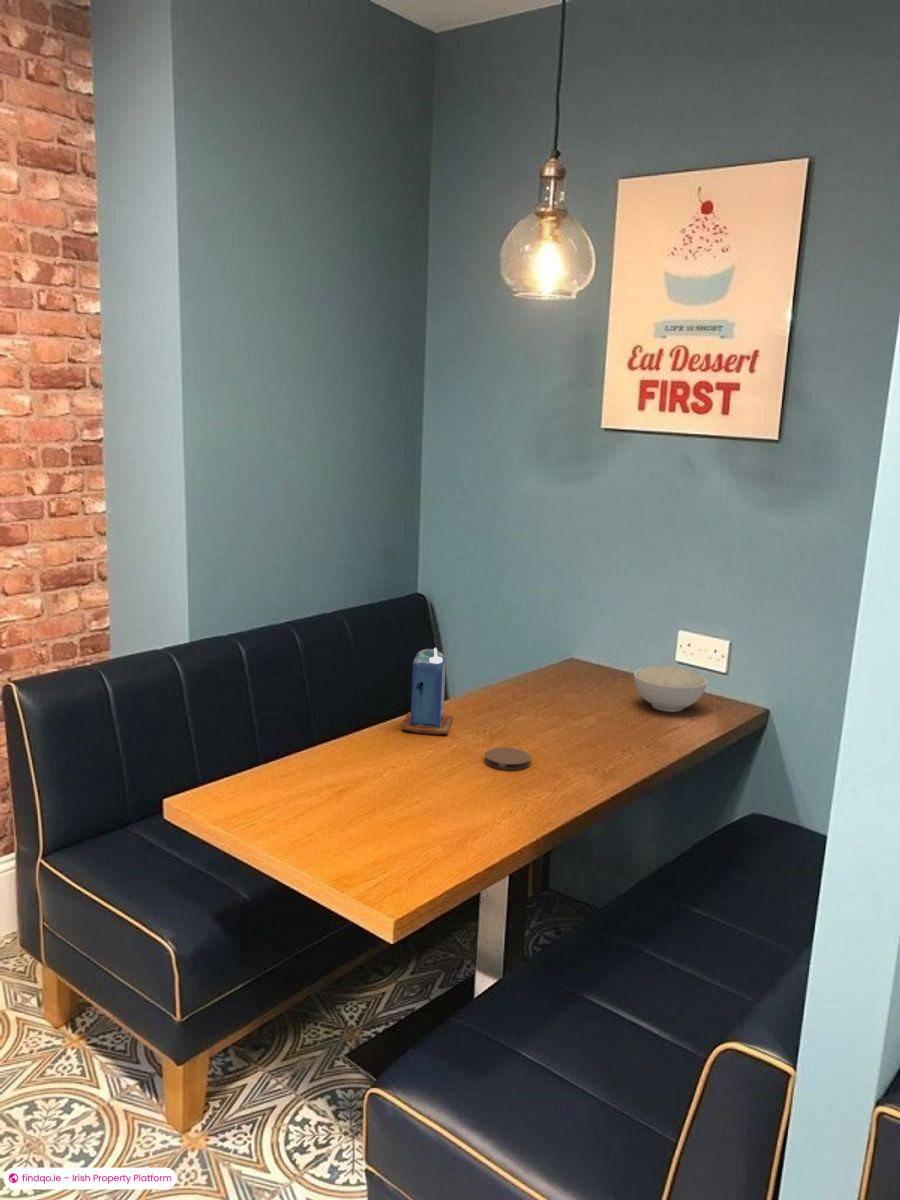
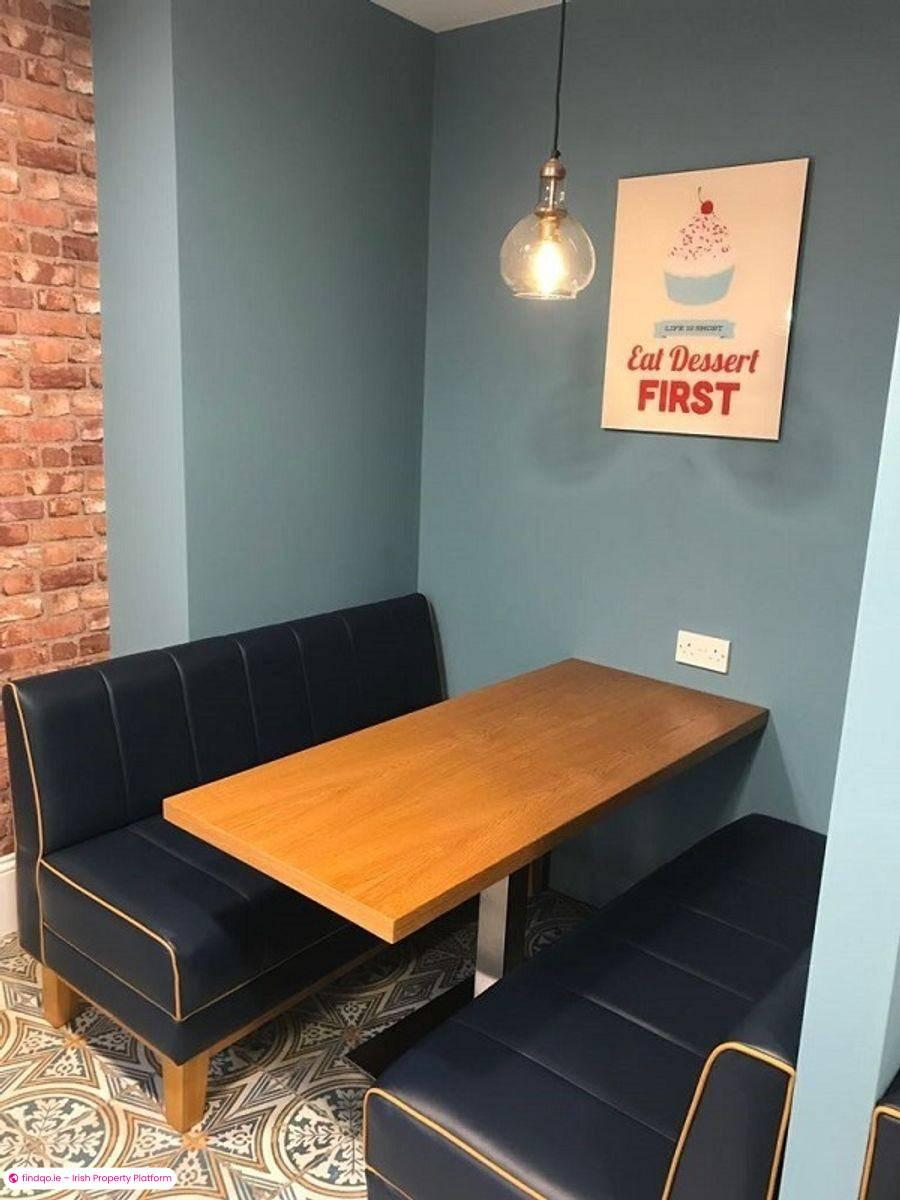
- bowl (669, 688)
- candle (430, 686)
- coaster (507, 758)
